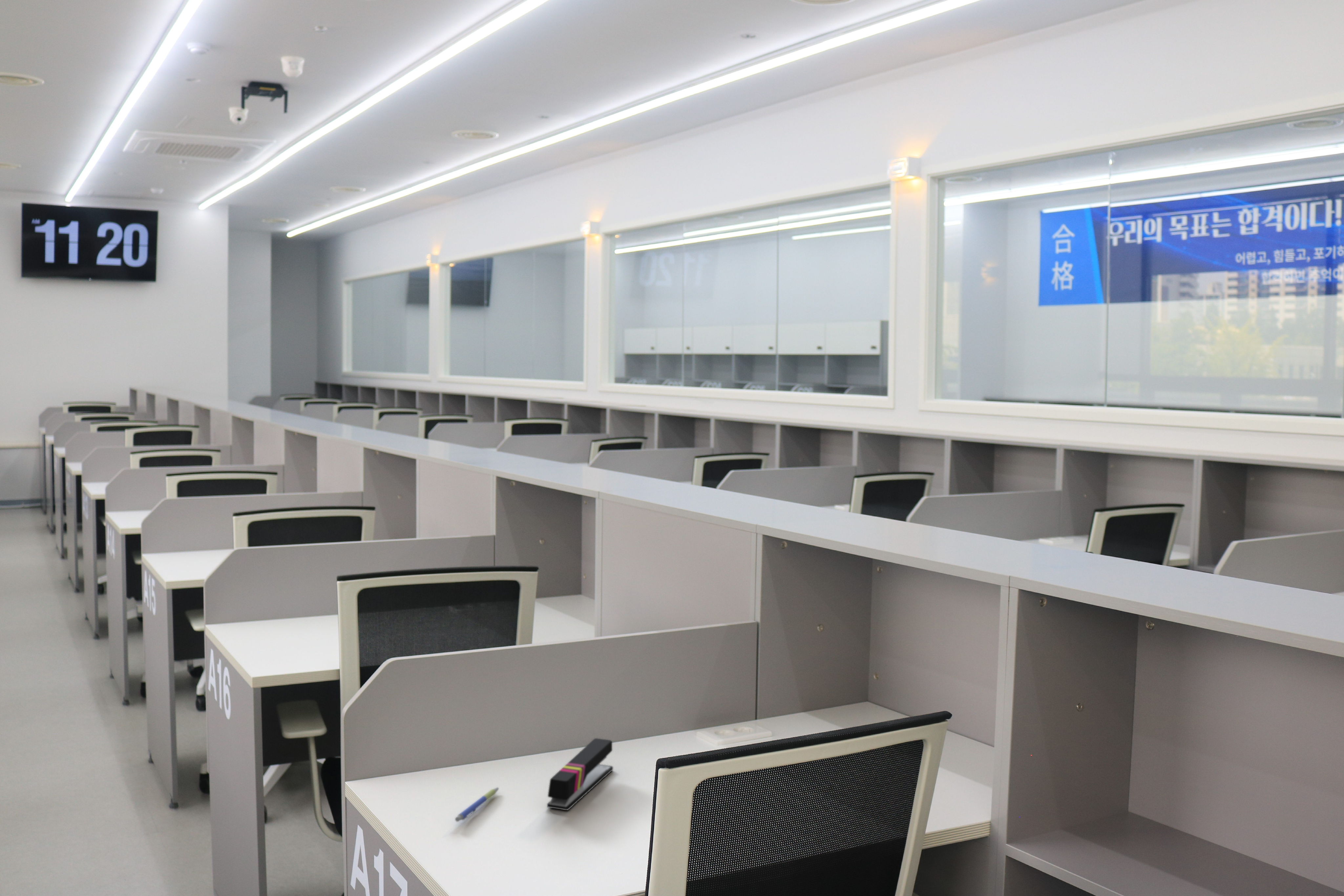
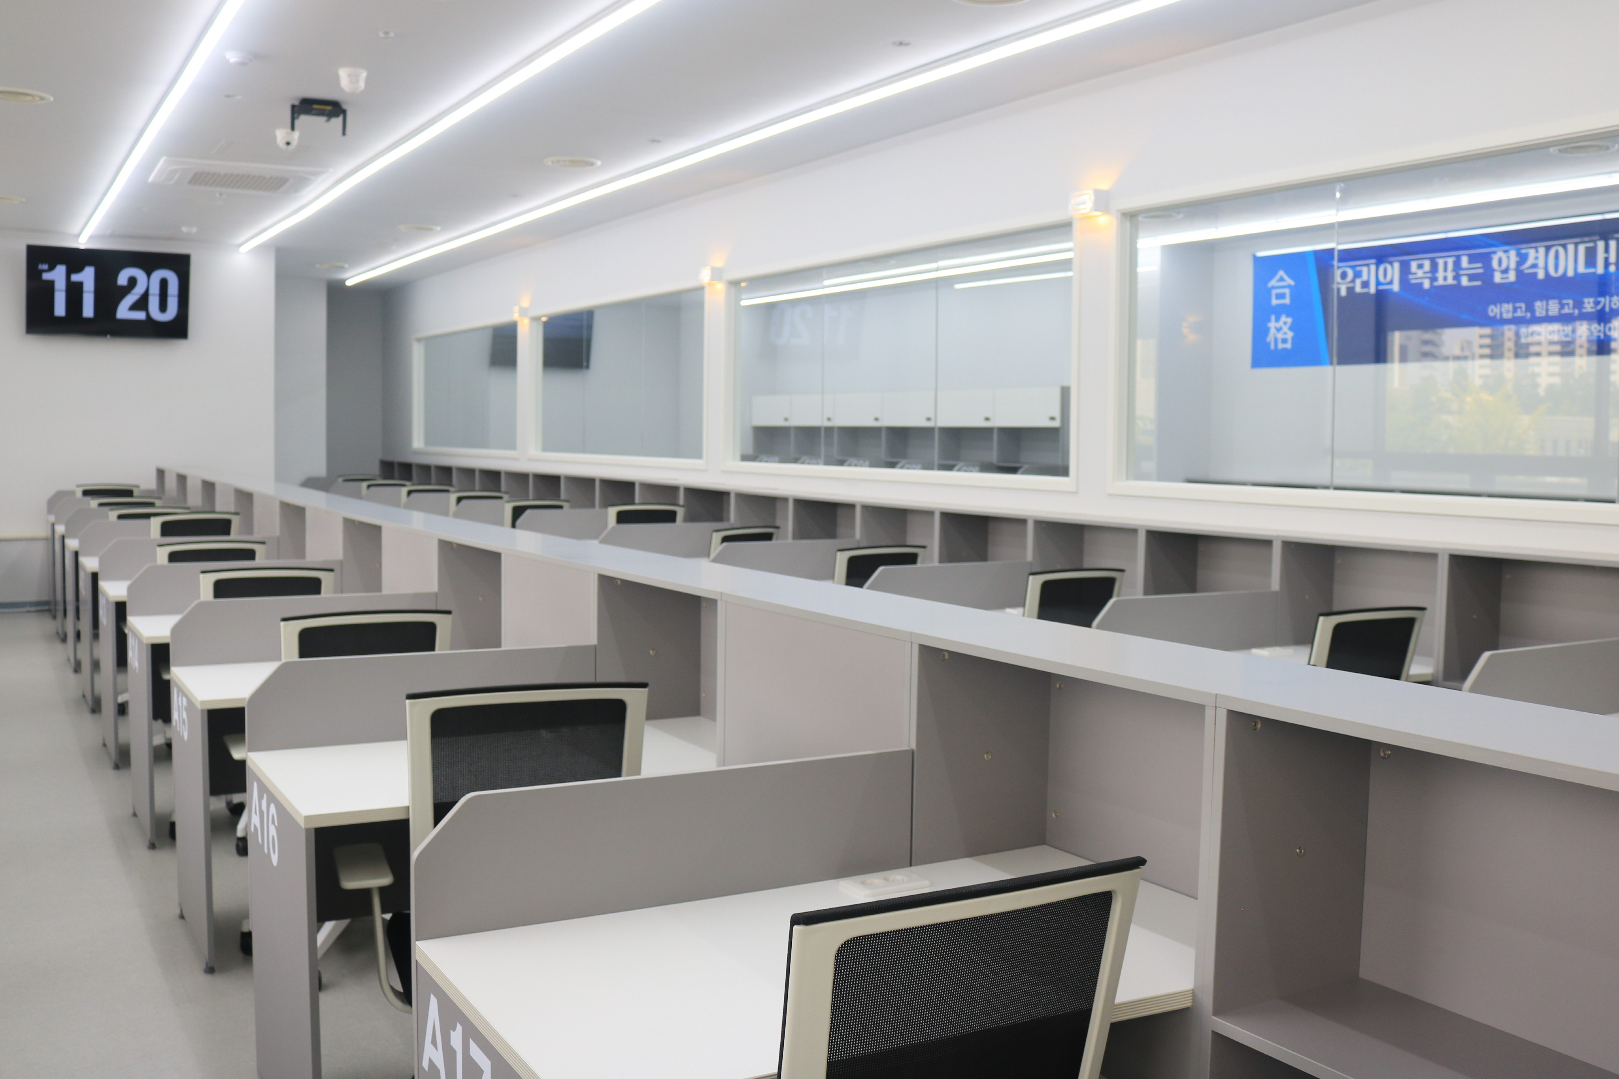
- stapler (581, 772)
- pen (478, 803)
